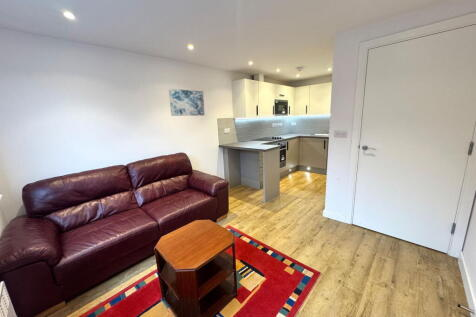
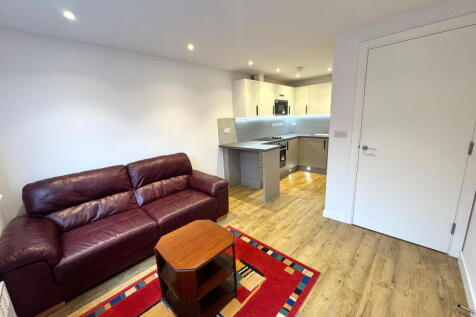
- wall art (187, 103)
